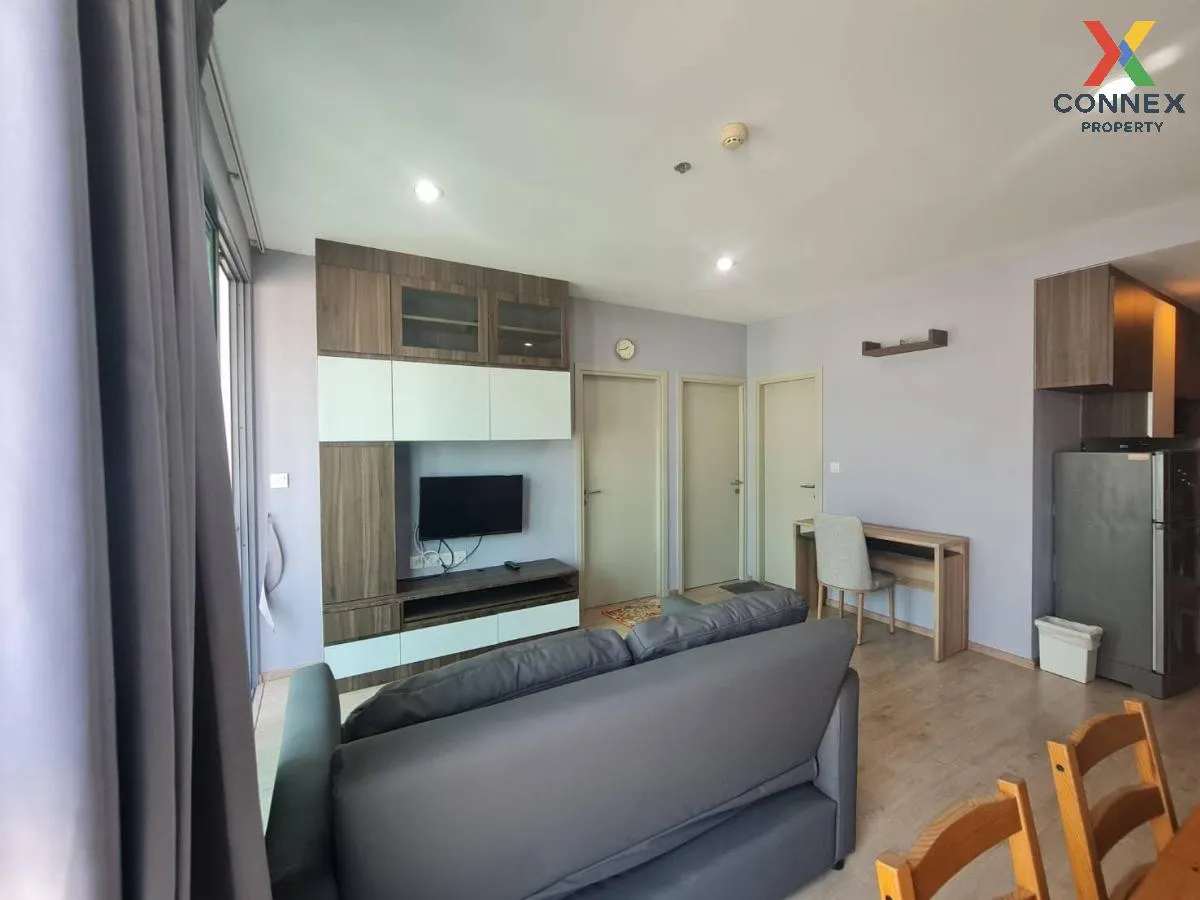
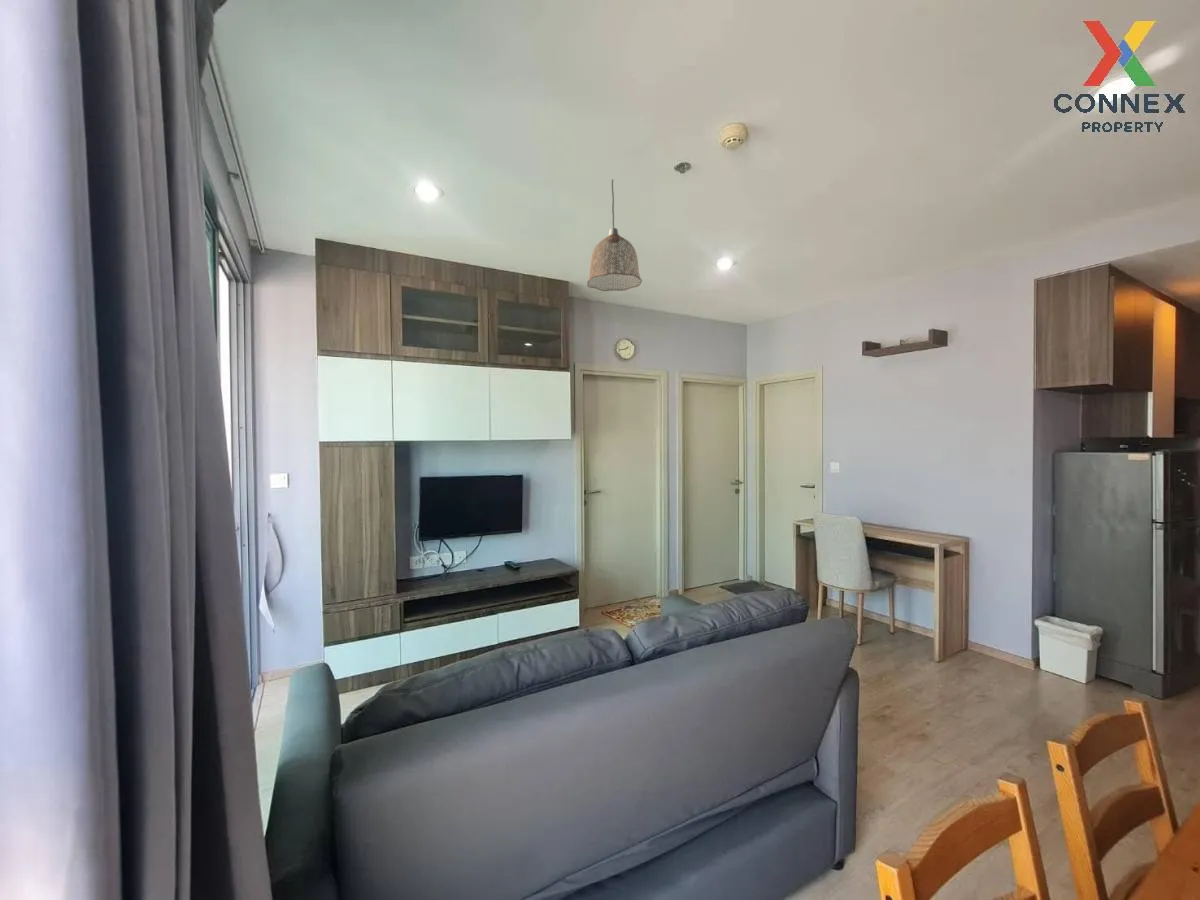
+ pendant lamp (613, 231)
